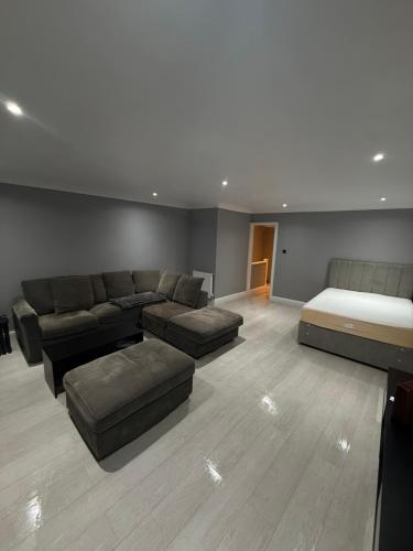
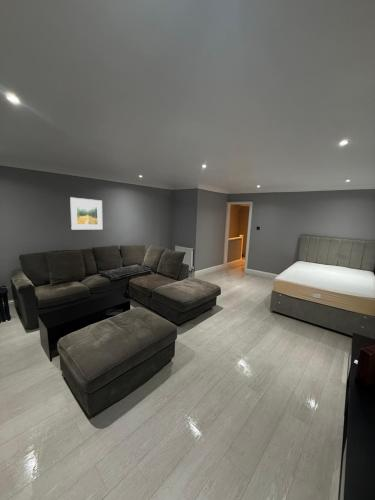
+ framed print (87, 214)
